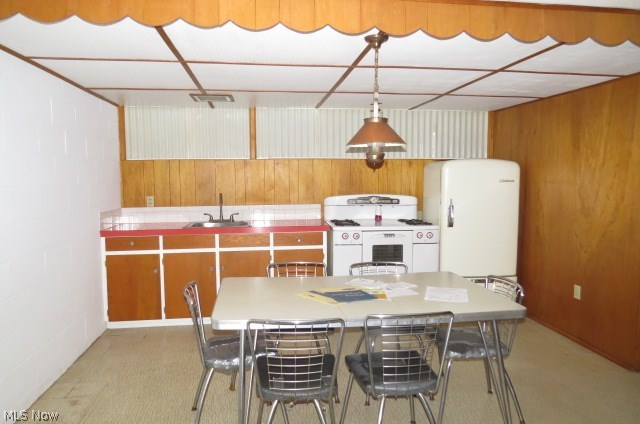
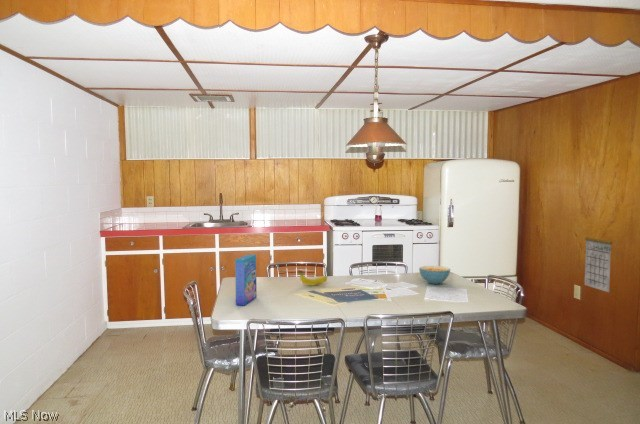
+ cereal bowl (434, 275)
+ fruit (312, 279)
+ calendar (597, 258)
+ cereal box (246, 279)
